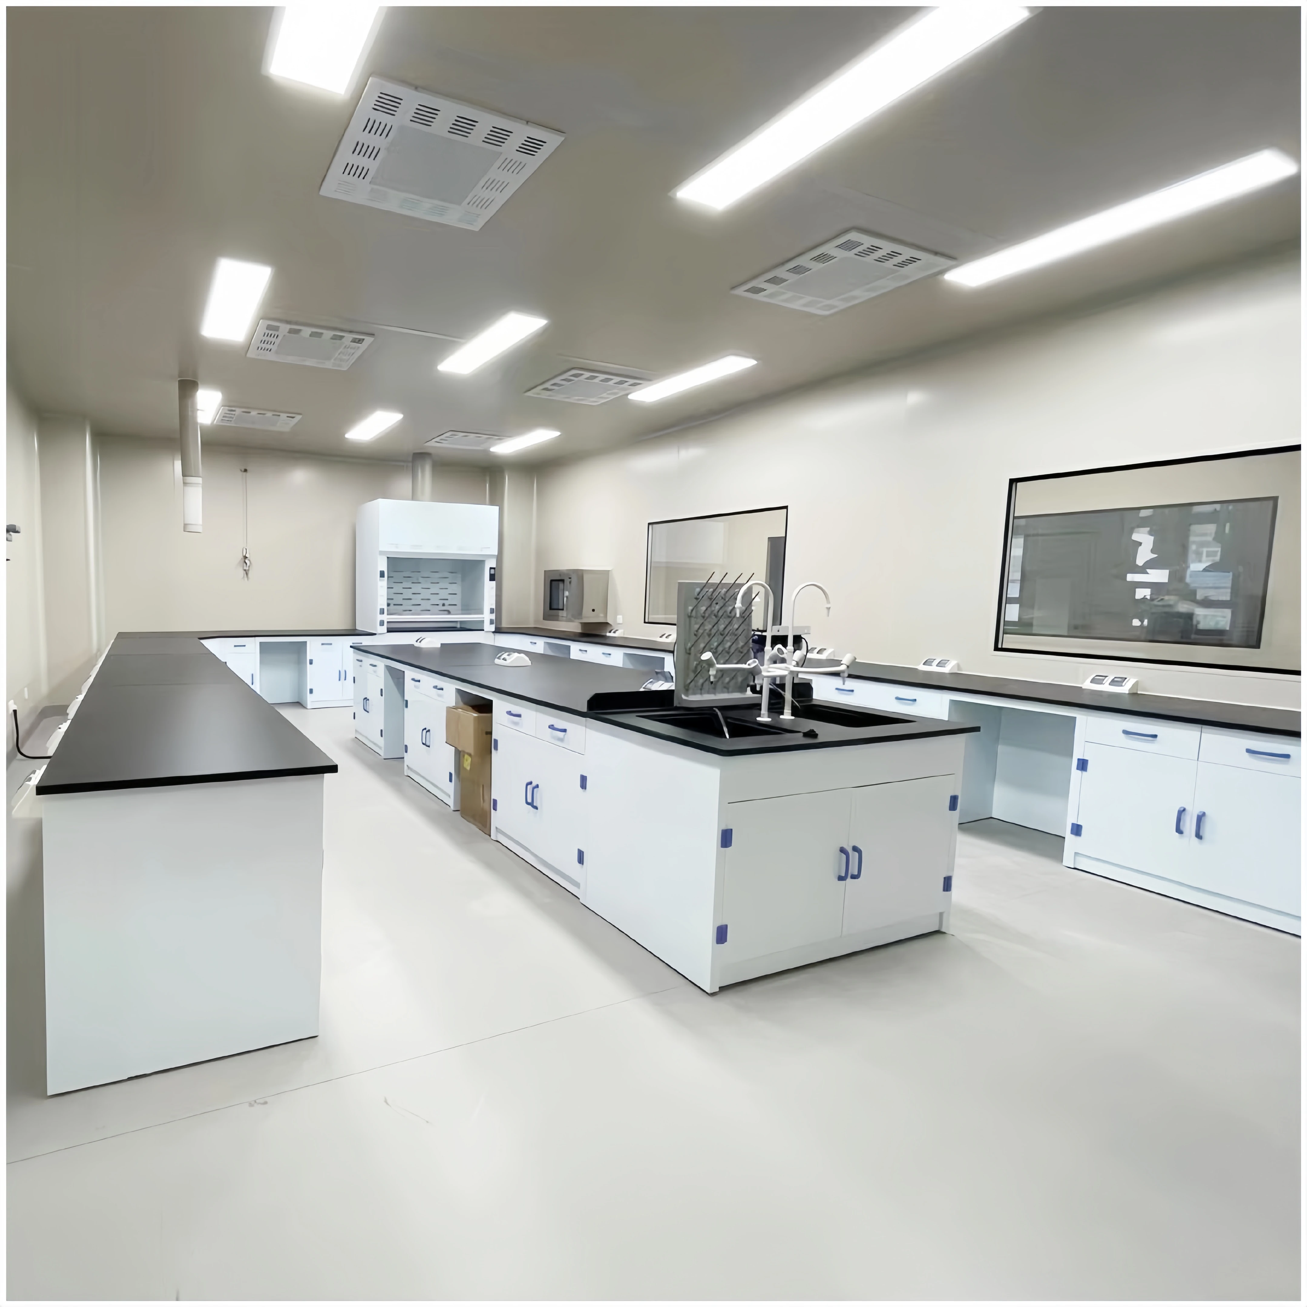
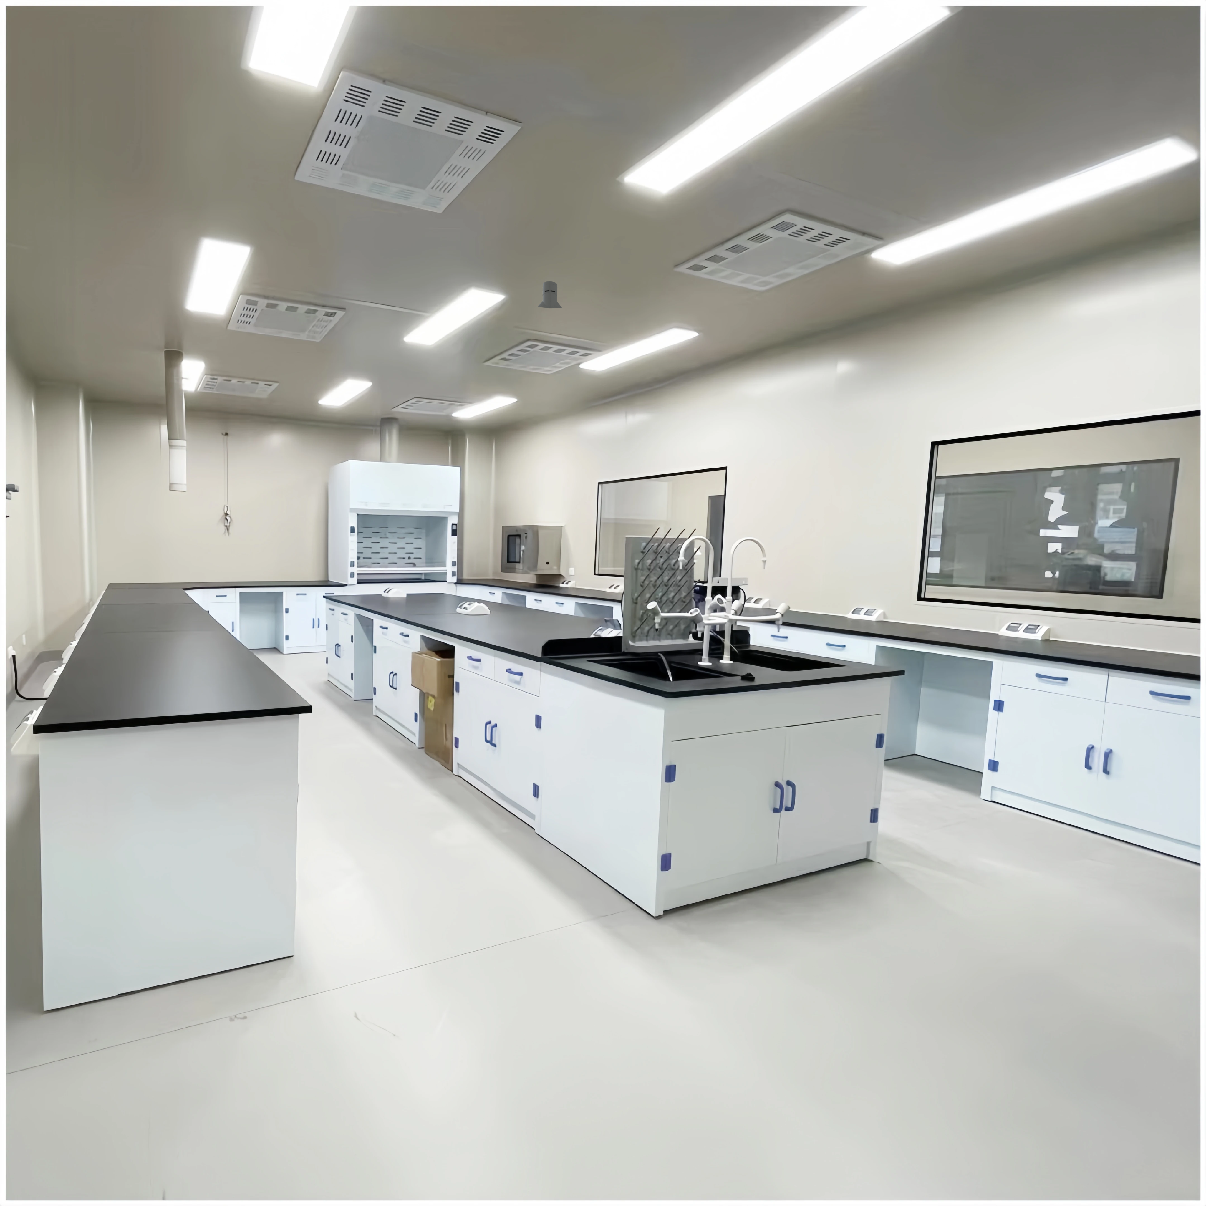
+ knight helmet (550, 298)
